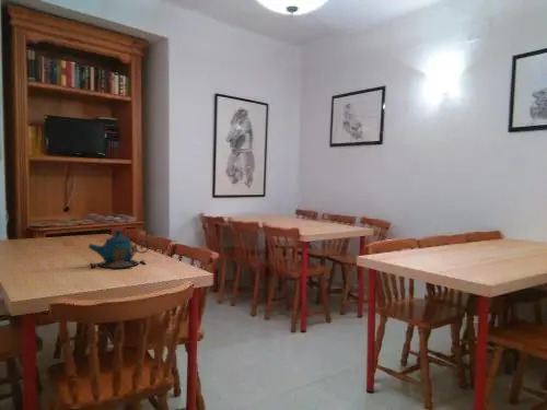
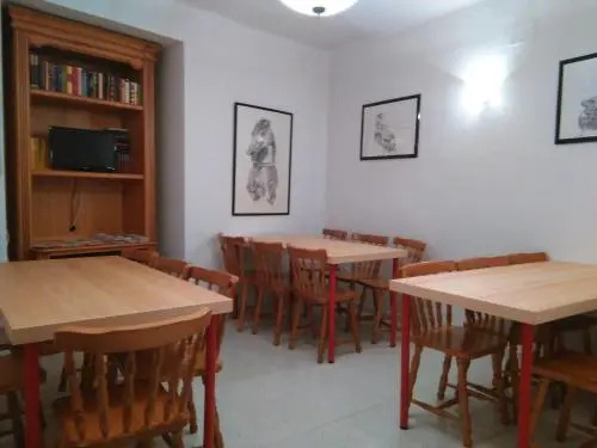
- teapot (119, 247)
